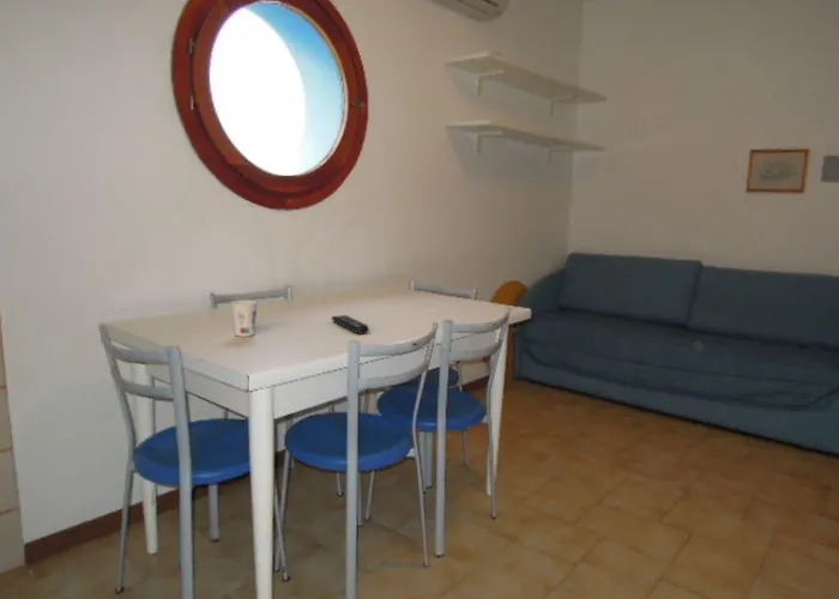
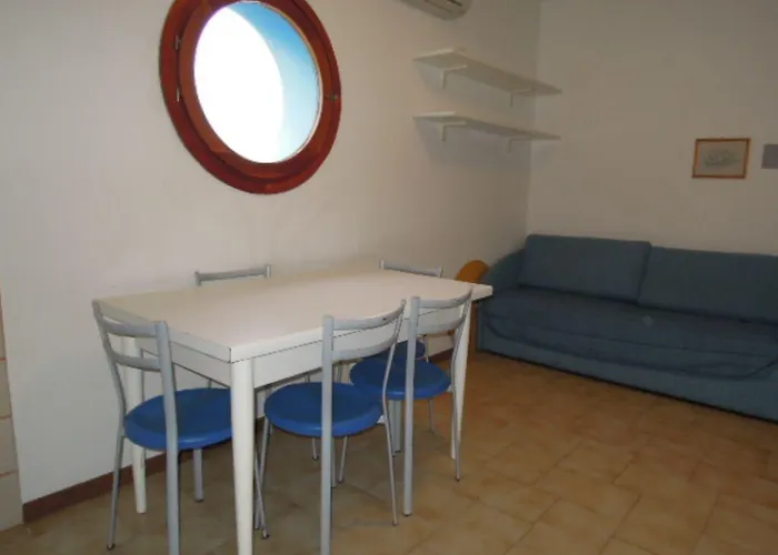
- cup (245, 317)
- remote control (349, 323)
